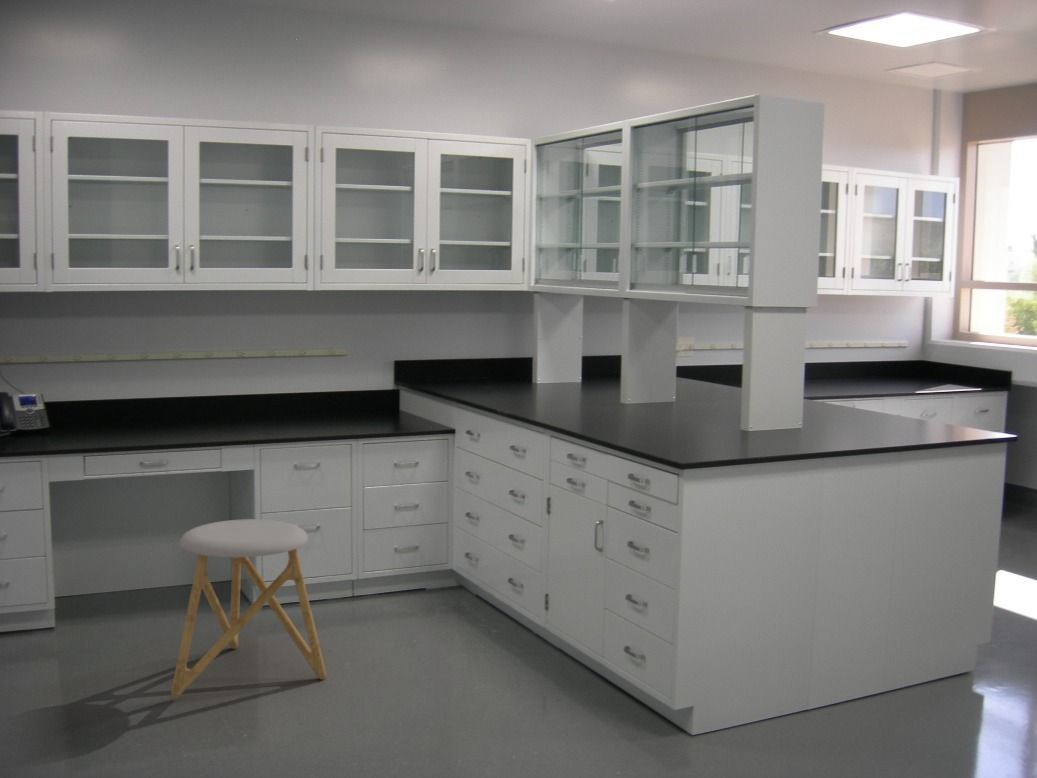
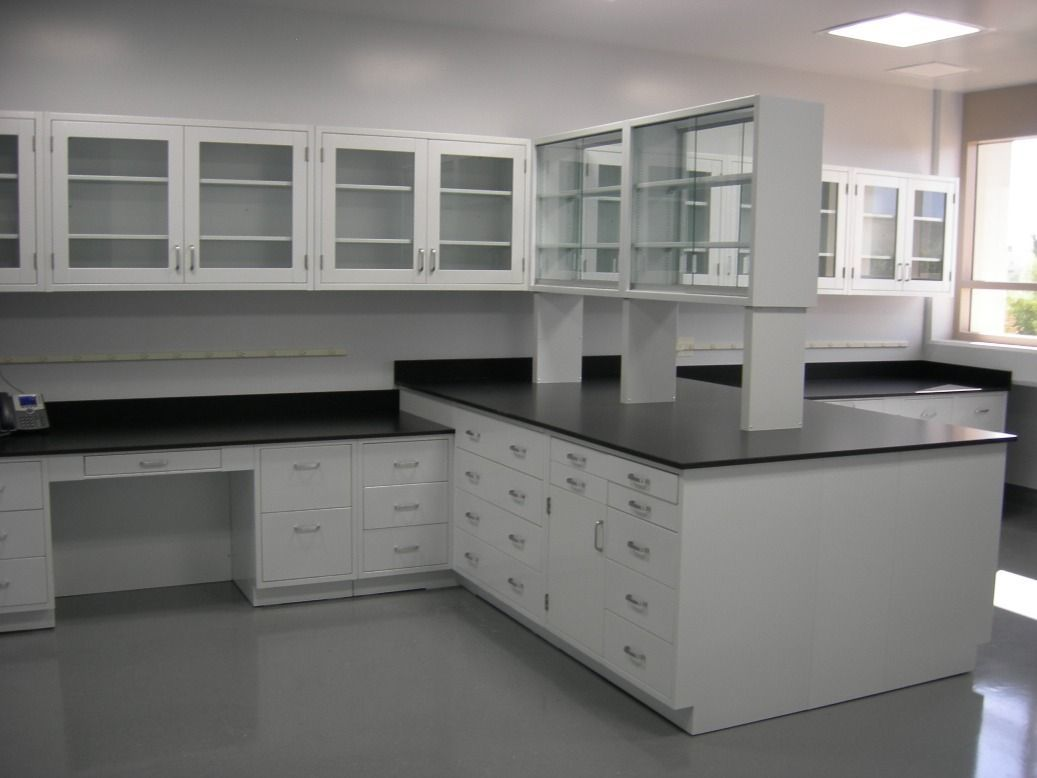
- stool (239, 599)
